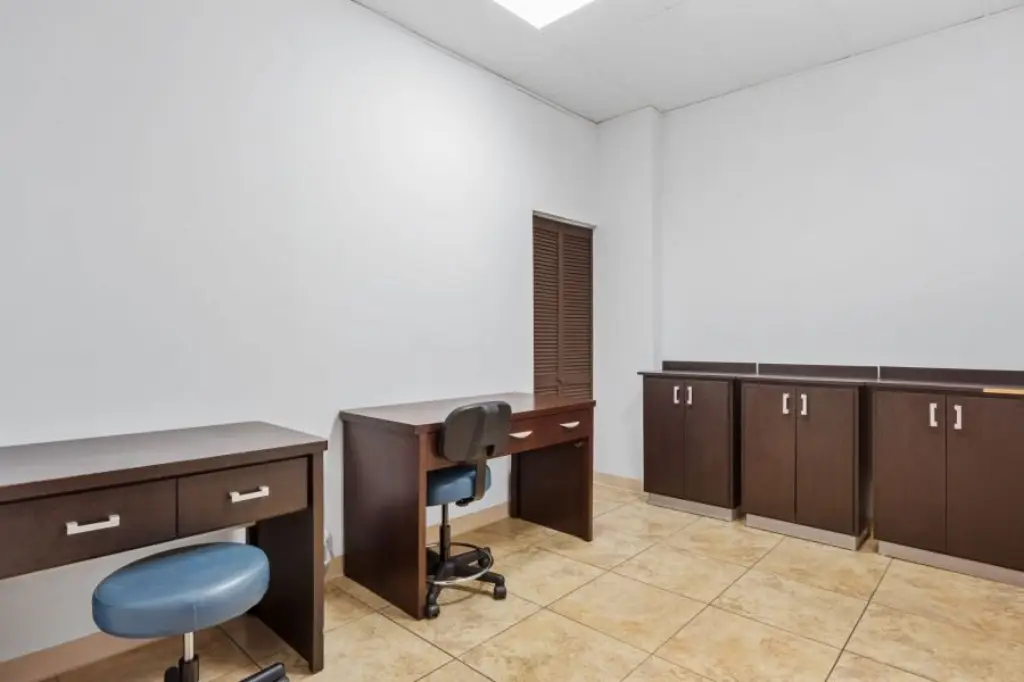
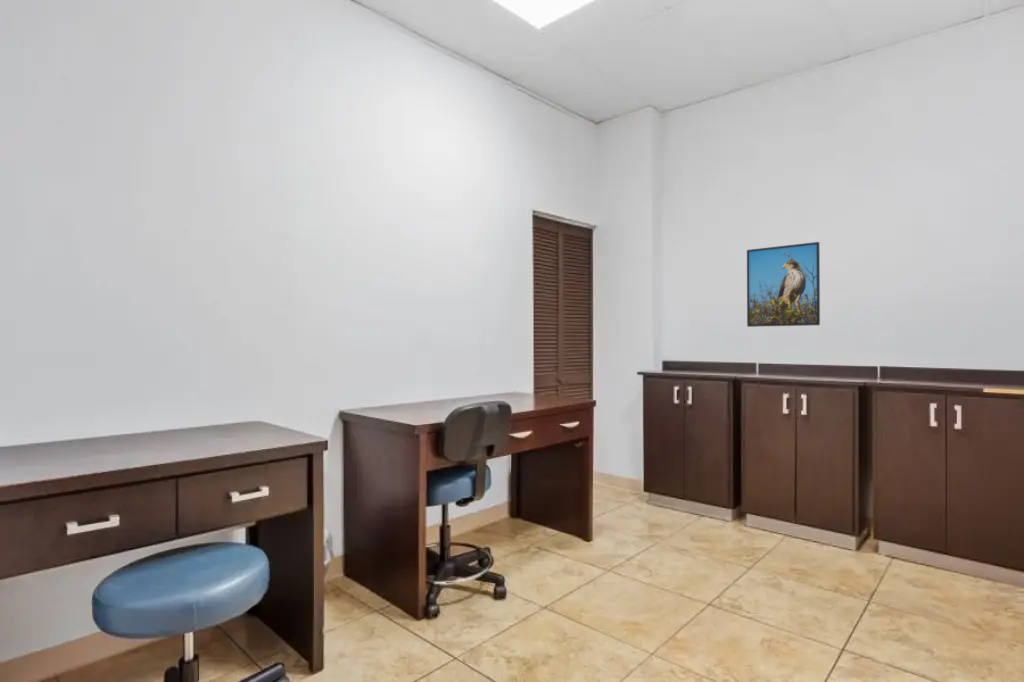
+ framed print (781, 286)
